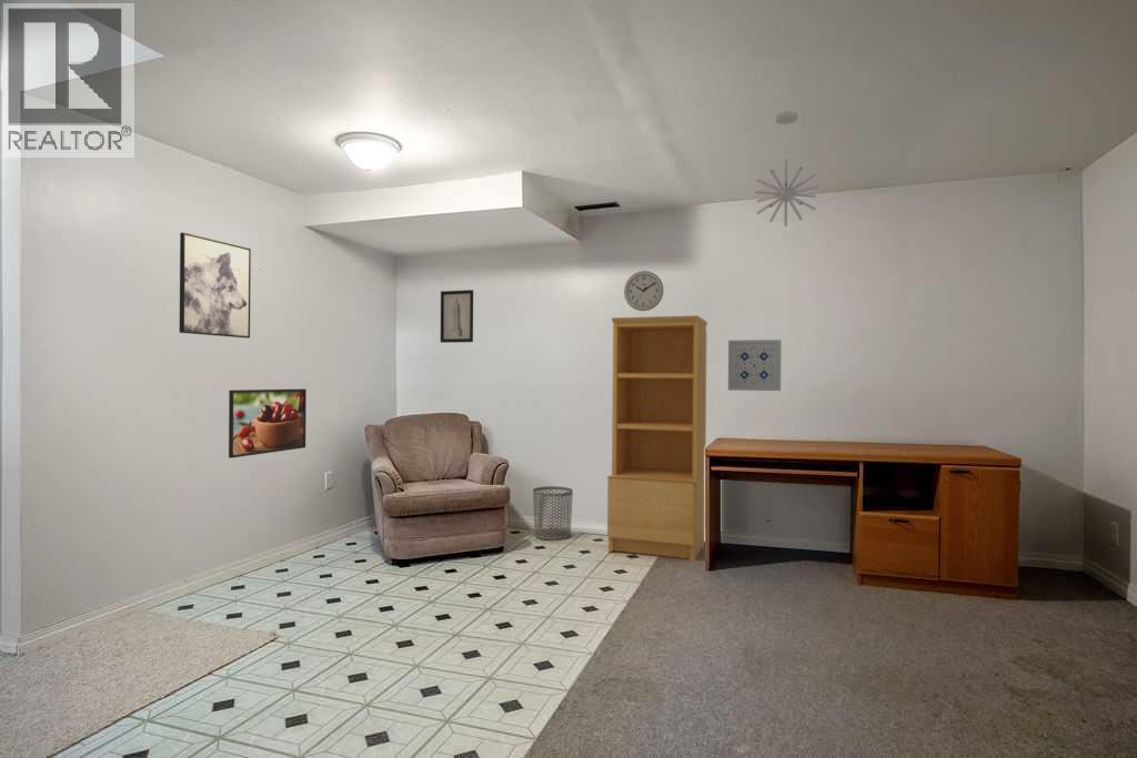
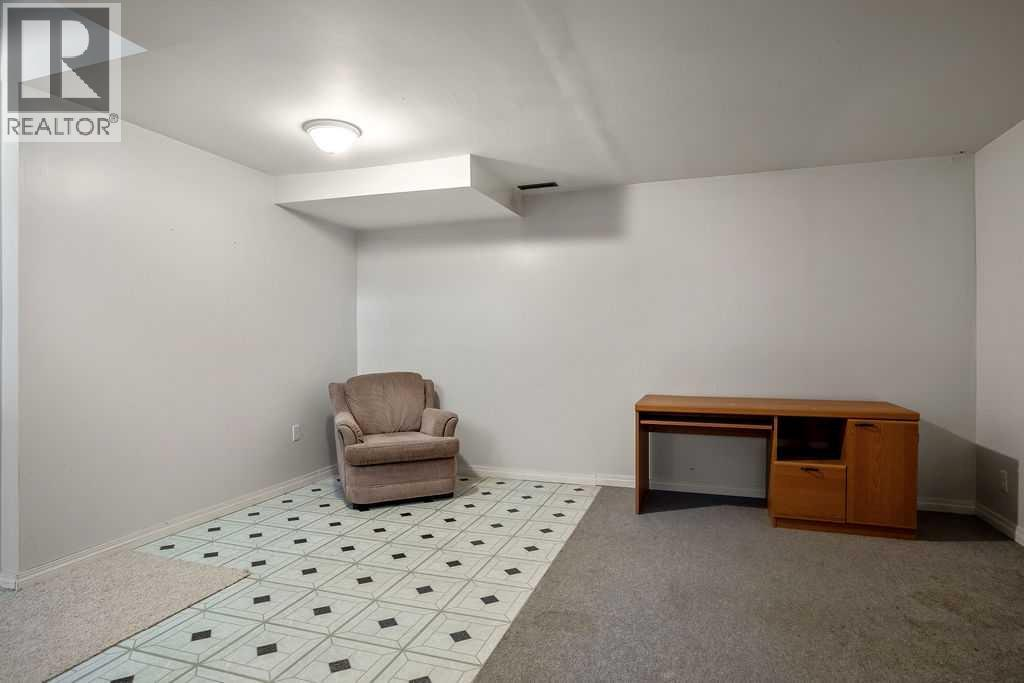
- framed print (270, 421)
- bookcase (658, 433)
- wall art (217, 287)
- wall clock (643, 291)
- waste bin (552, 513)
- wall art (754, 365)
- pendant light (786, 169)
- wall art (456, 316)
